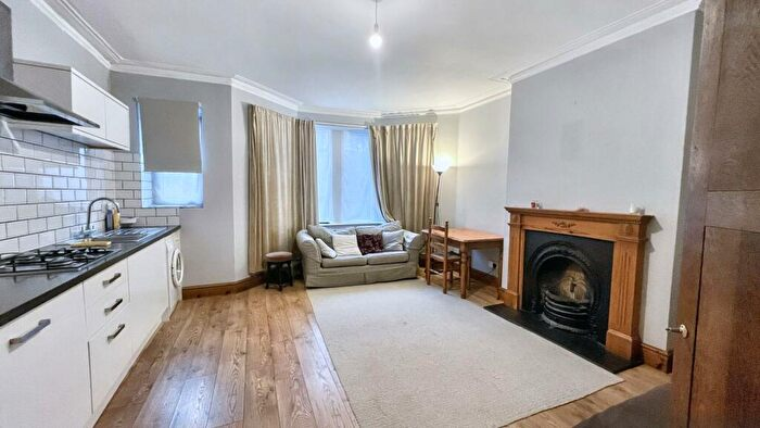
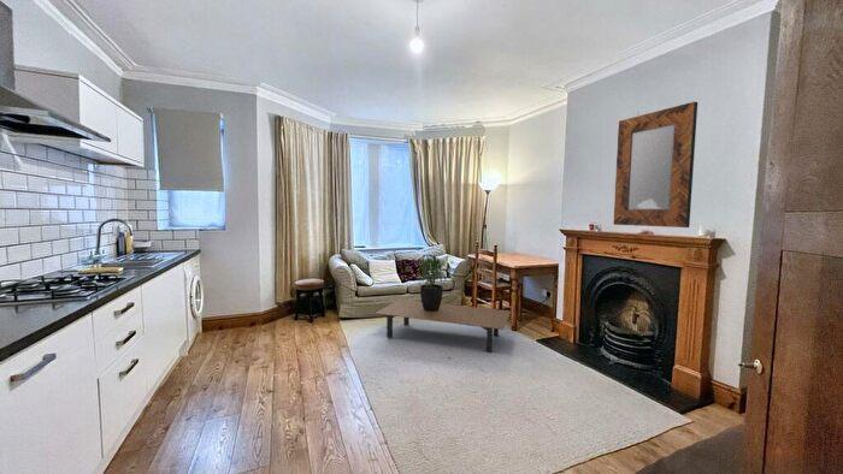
+ coffee table (443, 321)
+ home mirror (650, 170)
+ potted plant (434, 282)
